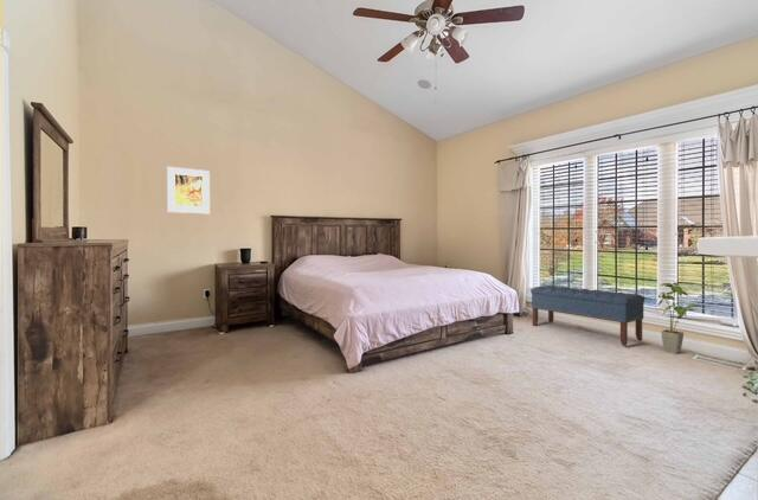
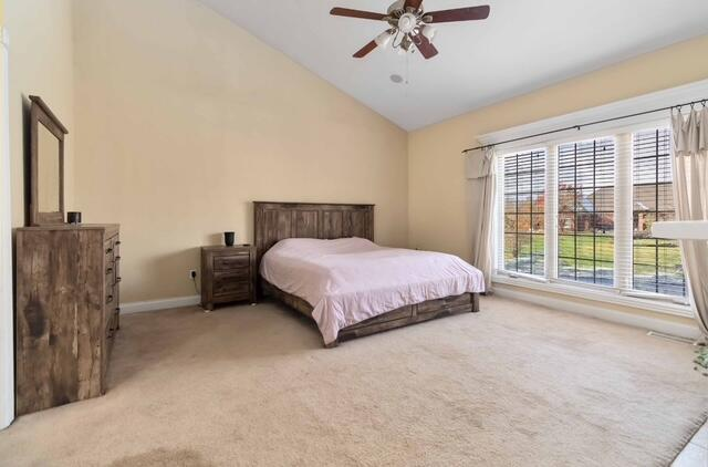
- bench (583, 310)
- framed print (188, 191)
- house plant (677, 318)
